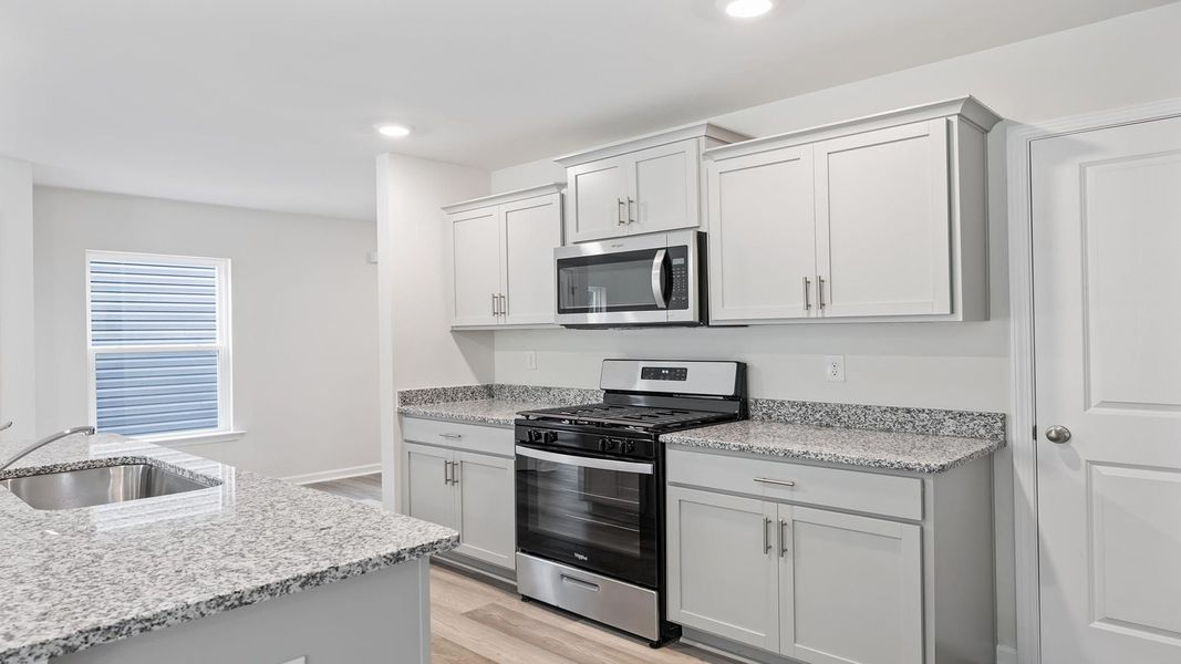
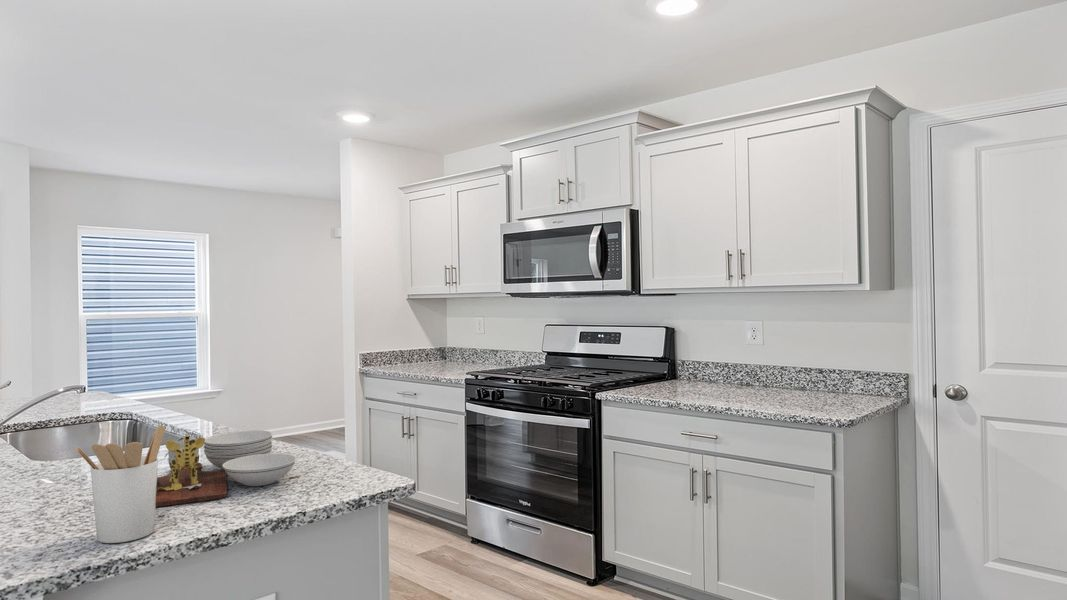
+ utensil holder (123, 484)
+ cutting board (221, 451)
